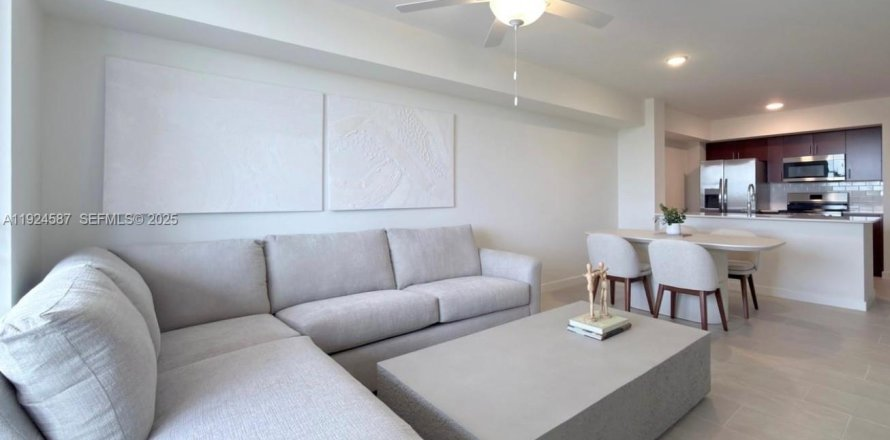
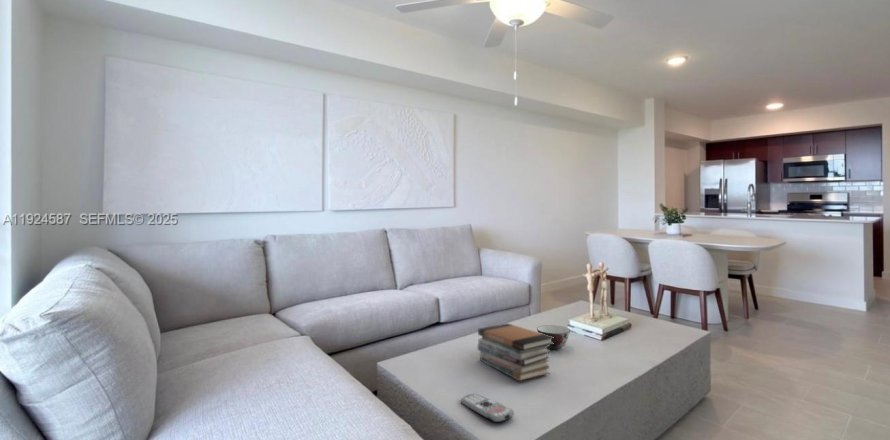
+ book stack (513, 349)
+ remote control (485, 406)
+ soup bowl (553, 338)
